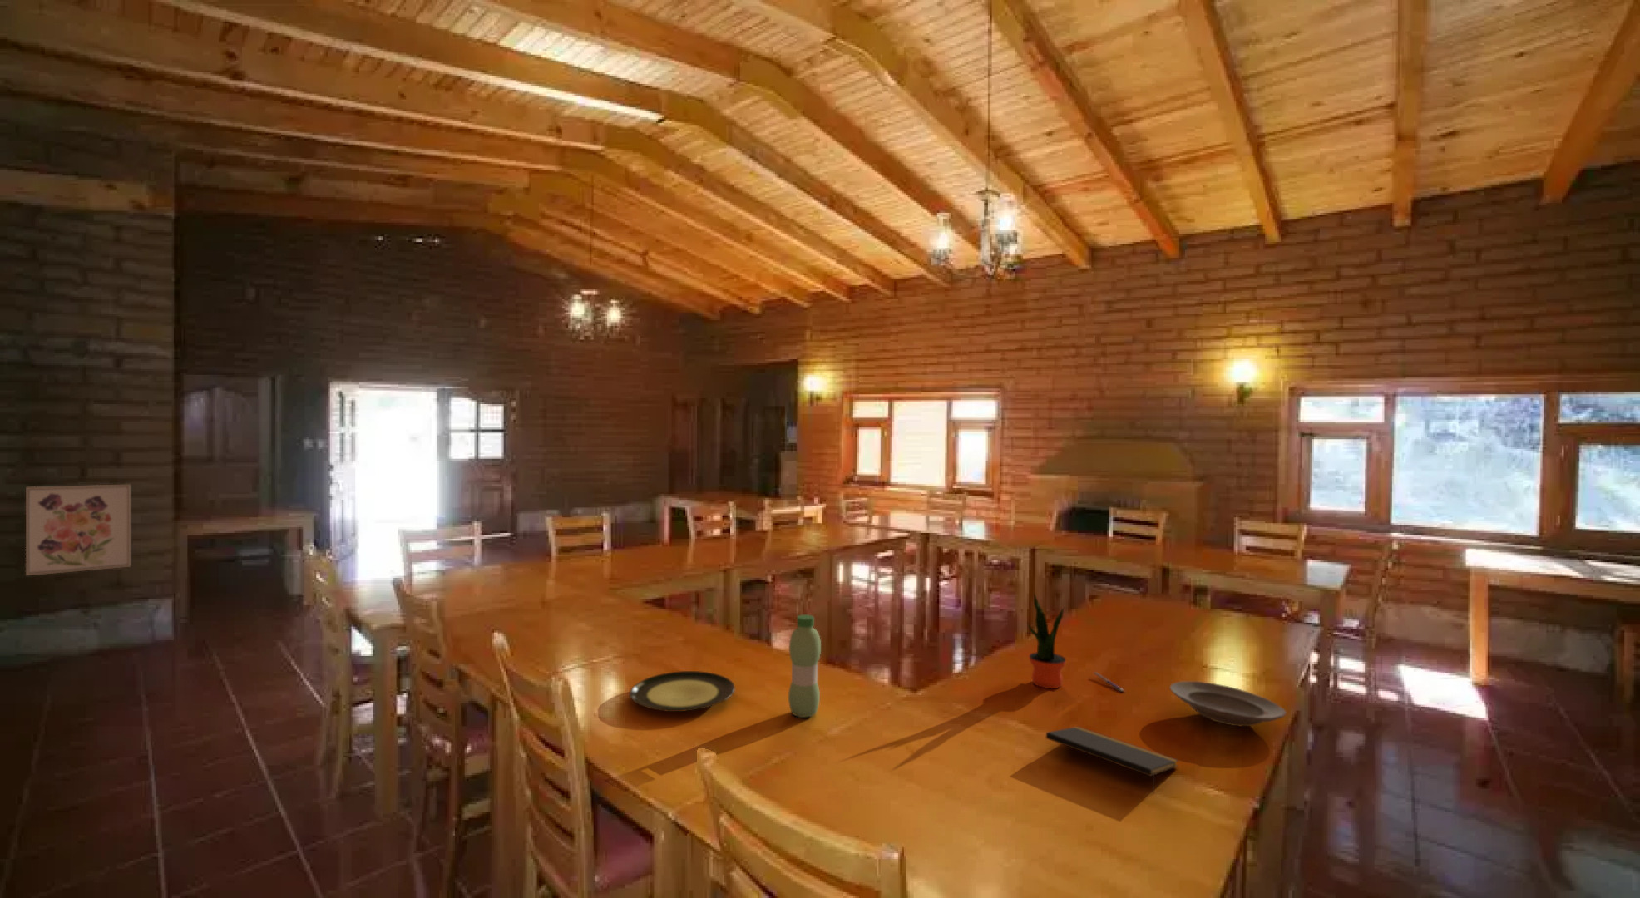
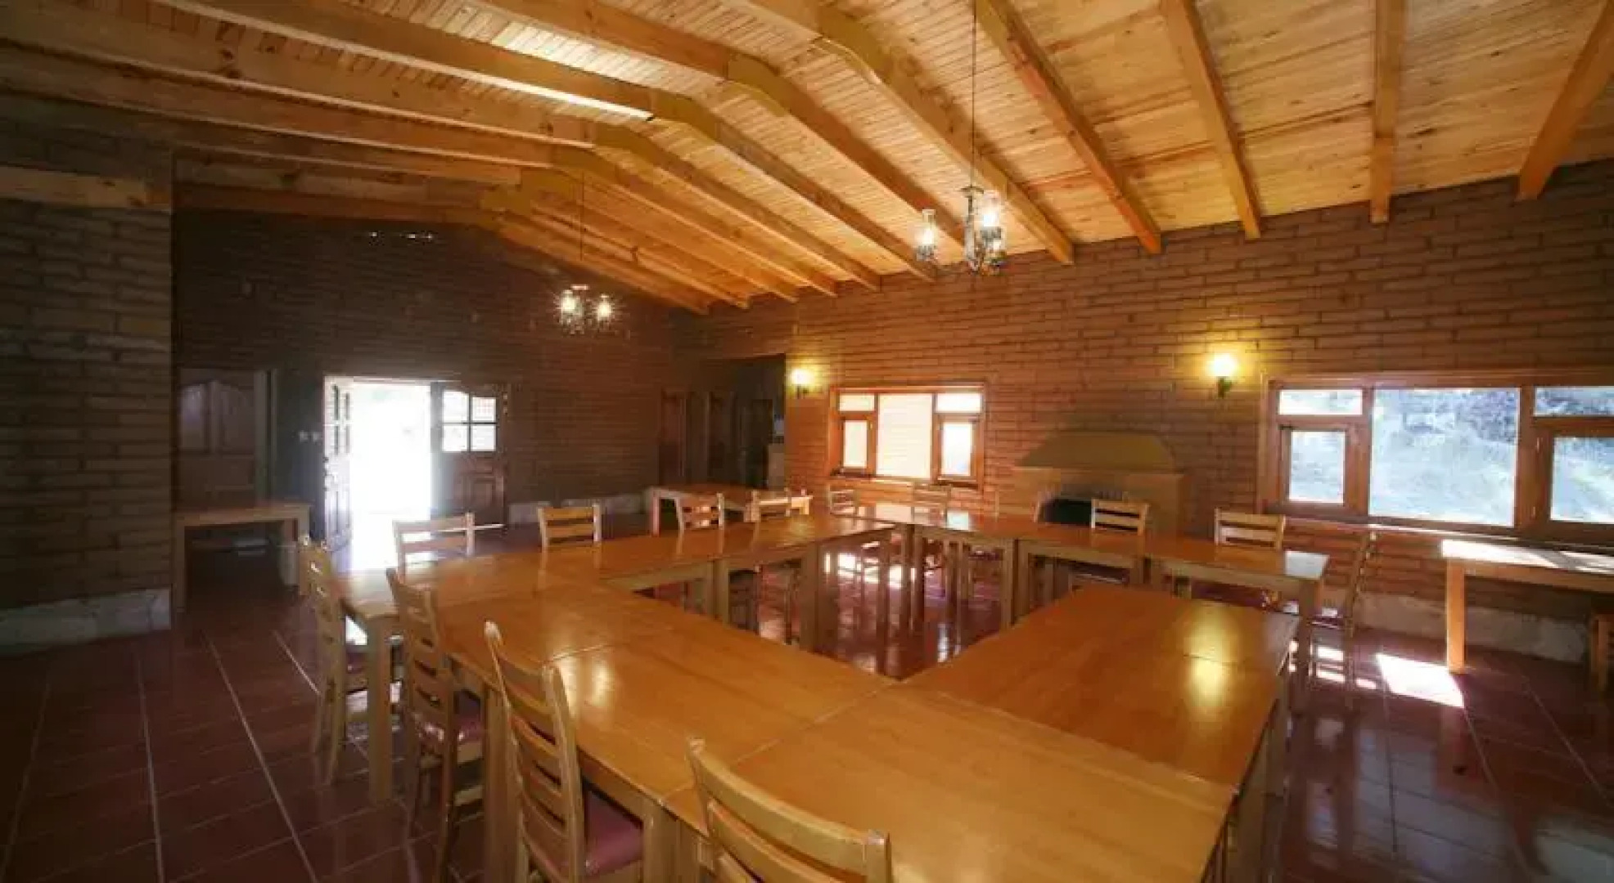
- notepad (1110, 749)
- water bottle (804, 665)
- potted plant (1042, 639)
- plate (1225, 707)
- pen (1108, 681)
- wall art (80, 528)
- plate (682, 692)
